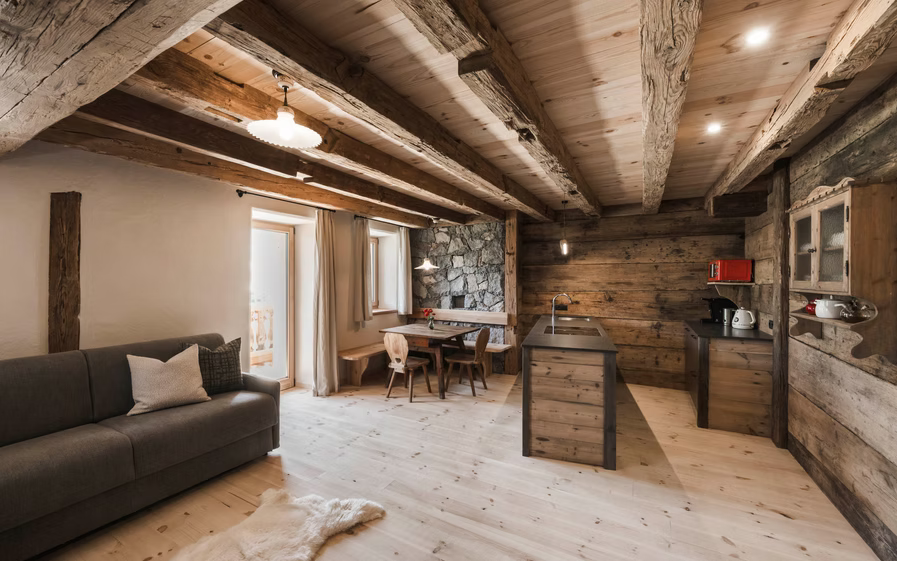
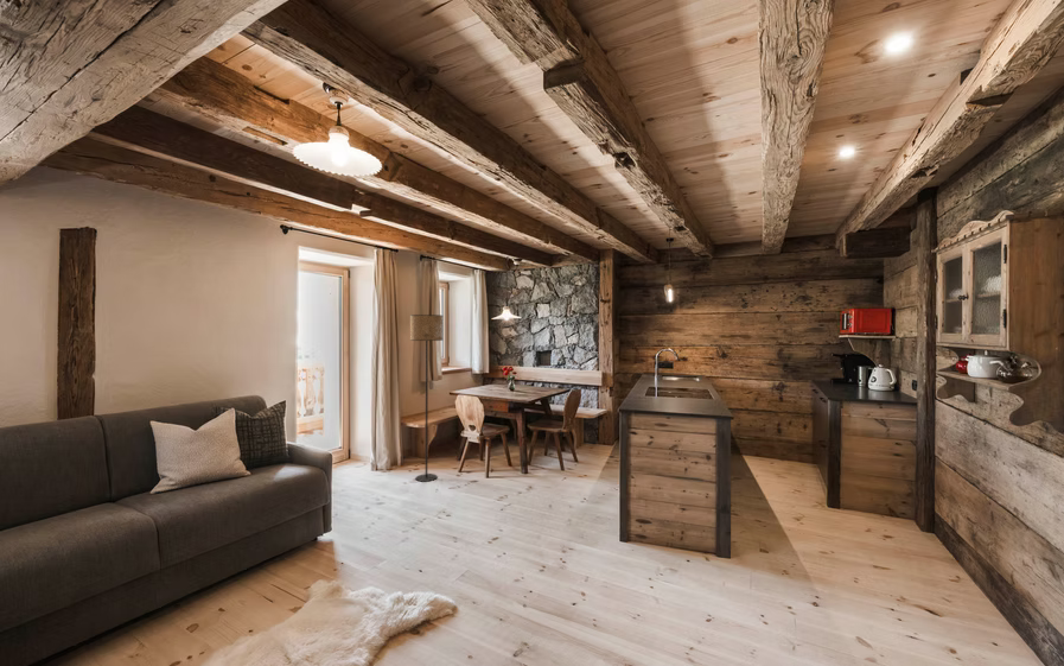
+ floor lamp (426, 397)
